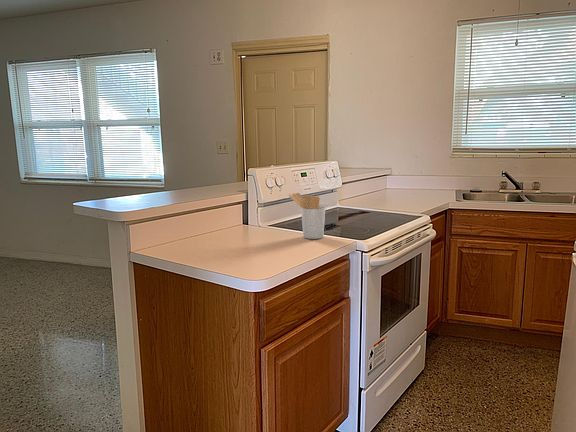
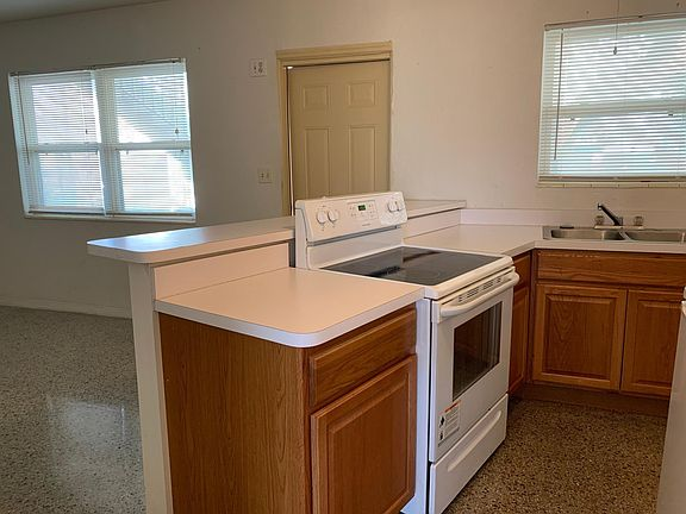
- utensil holder (307, 214)
